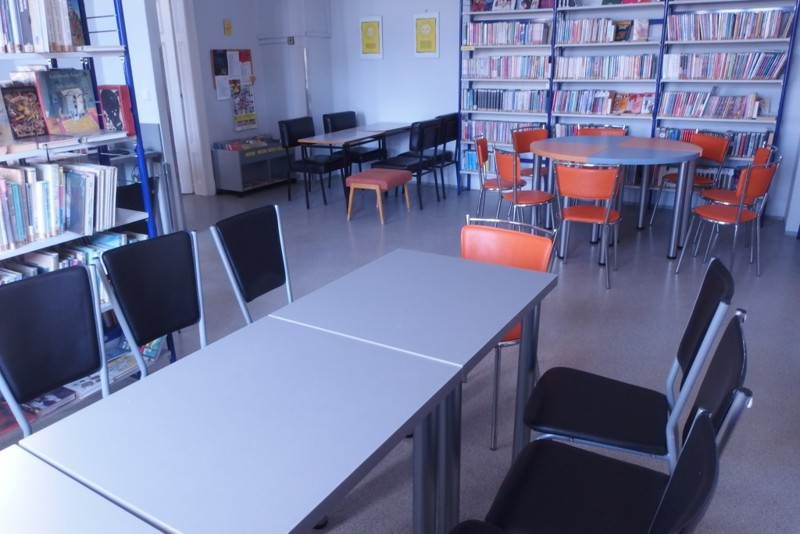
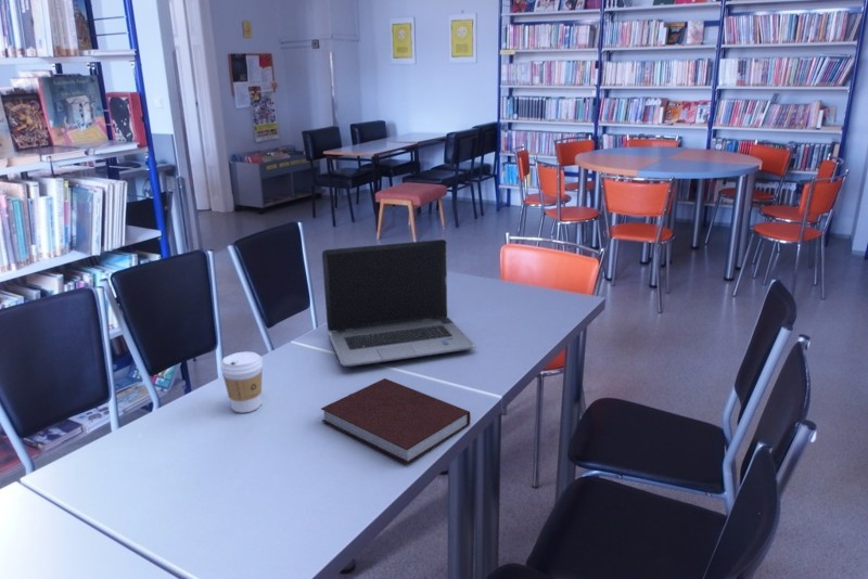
+ coffee cup (243, 381)
+ notebook (395, 416)
+ laptop computer (398, 300)
